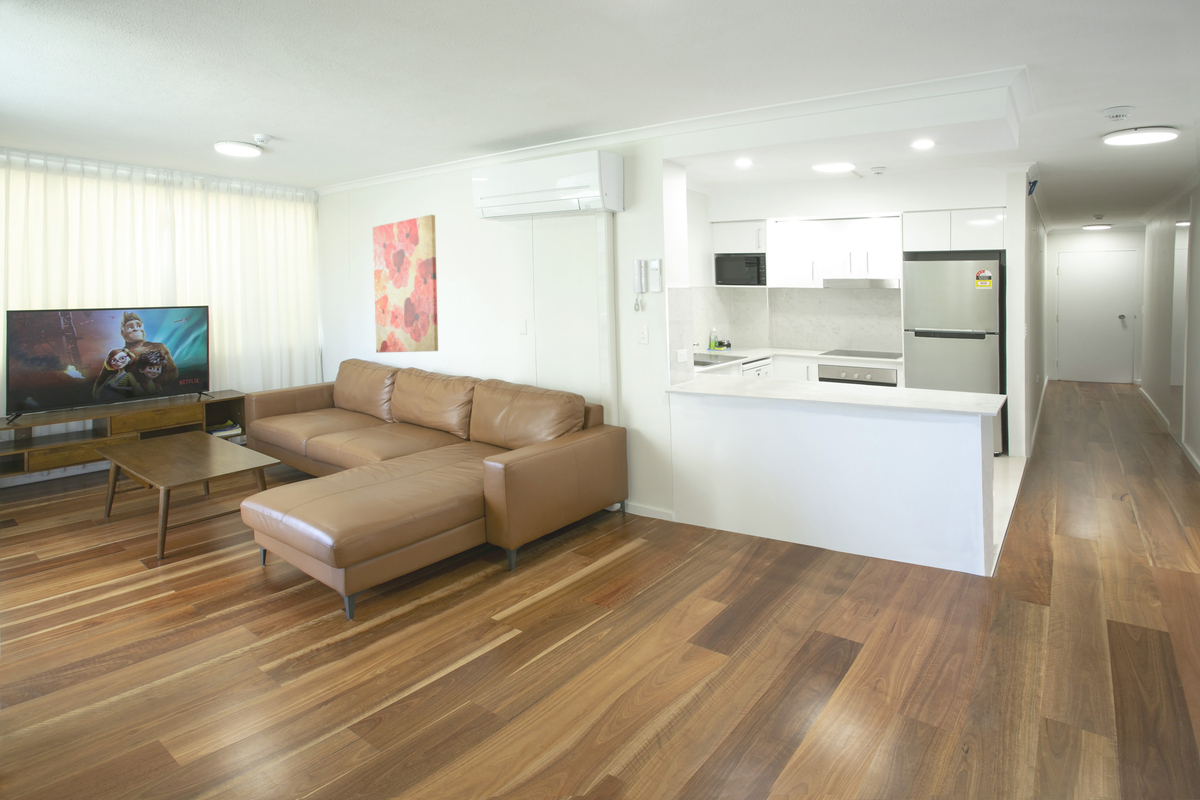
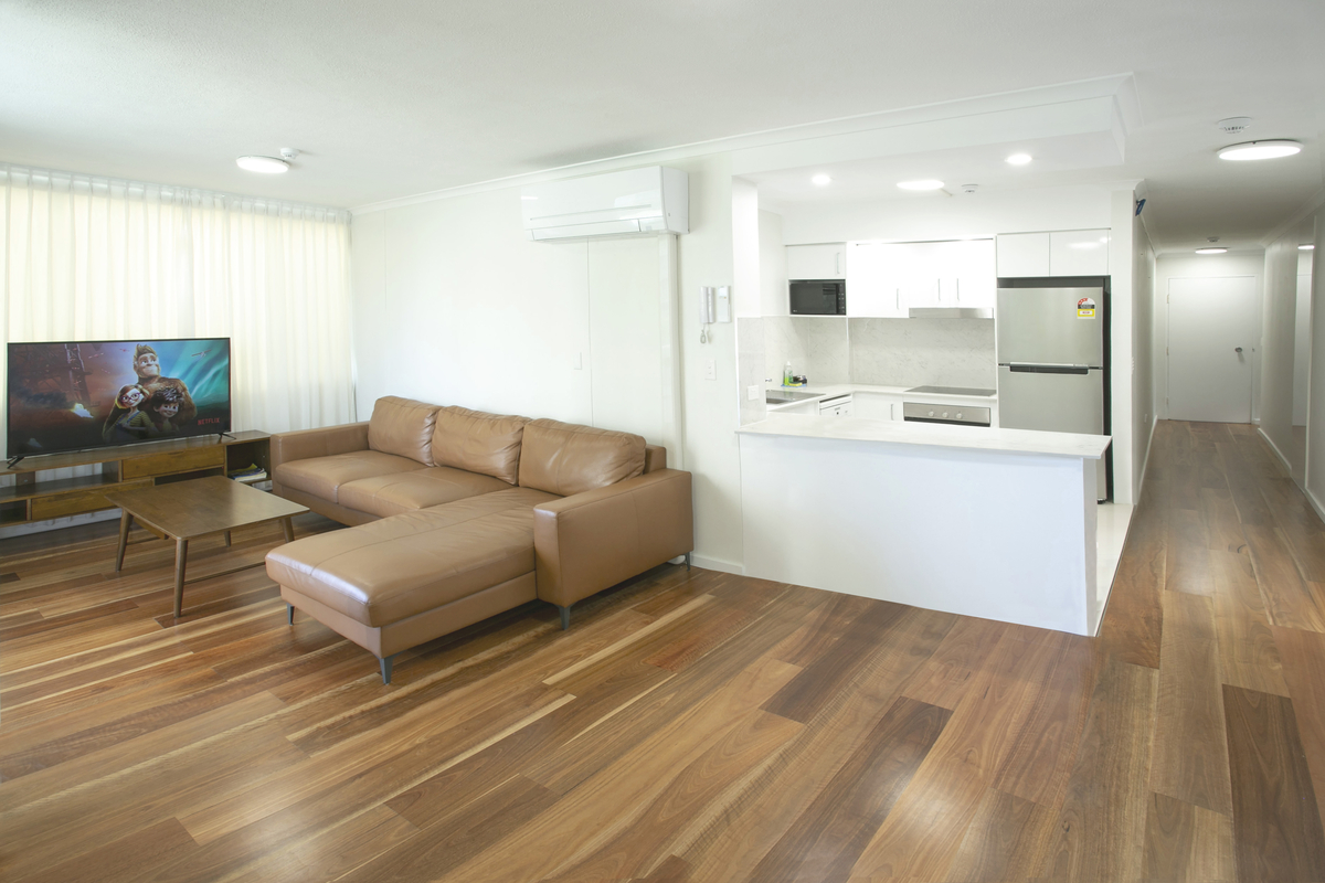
- wall art (404, 287)
